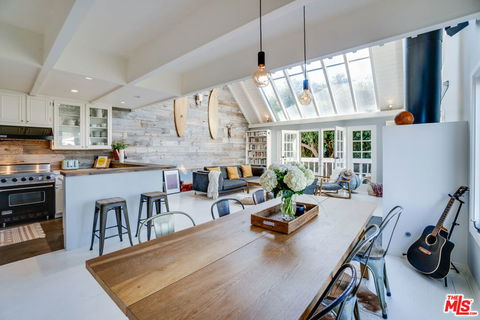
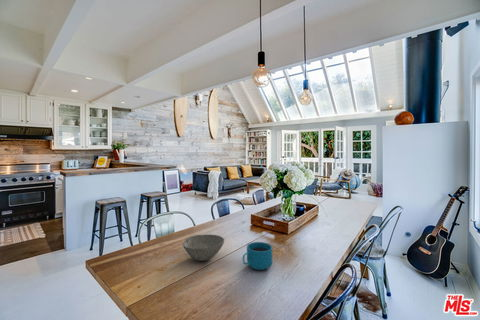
+ bowl (203, 248)
+ cup (256, 257)
